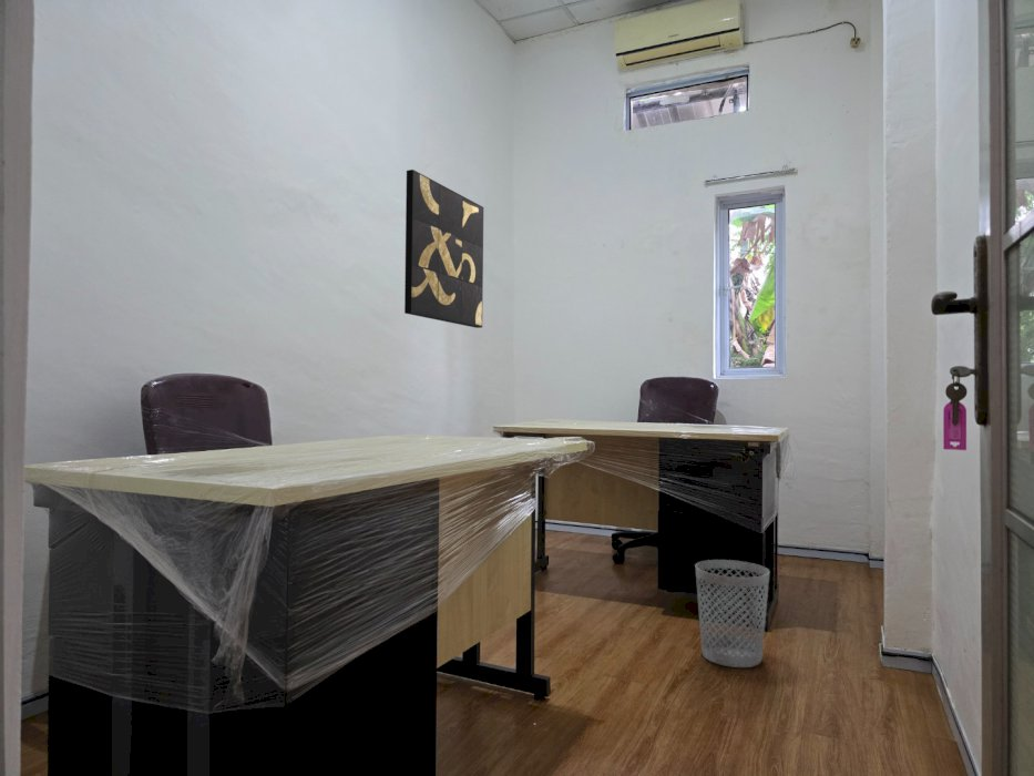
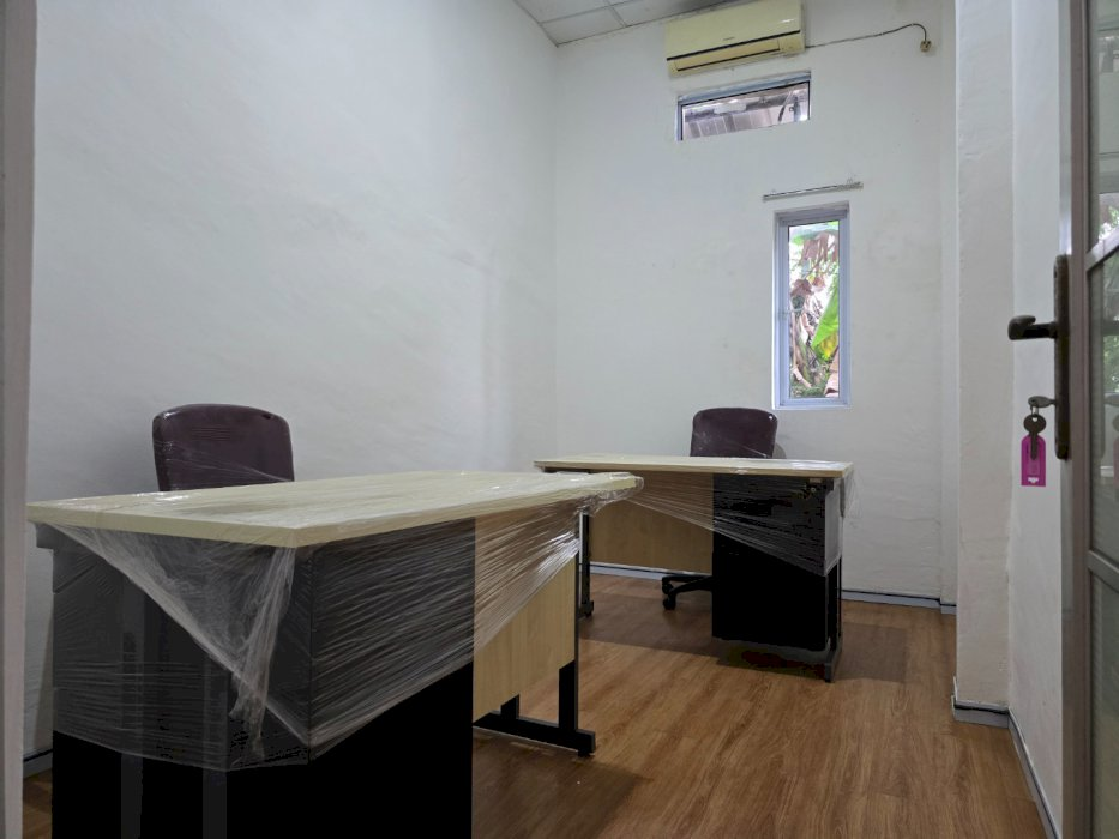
- wall art (447, 255)
- wastebasket (731, 612)
